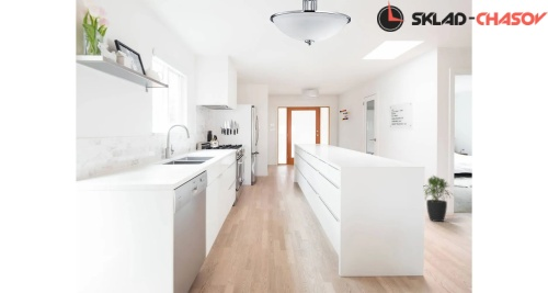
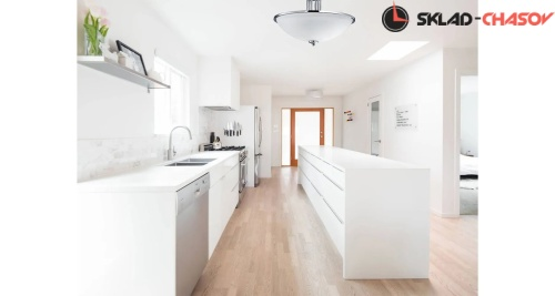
- potted plant (436, 196)
